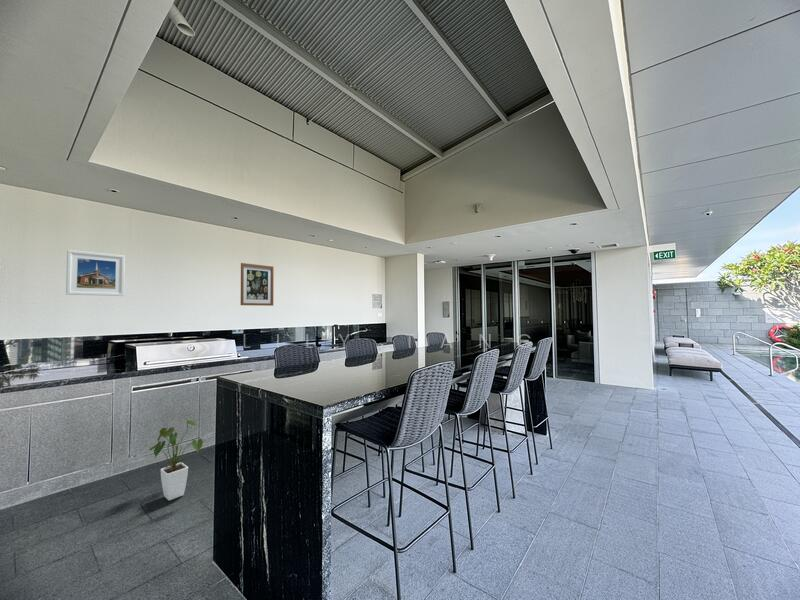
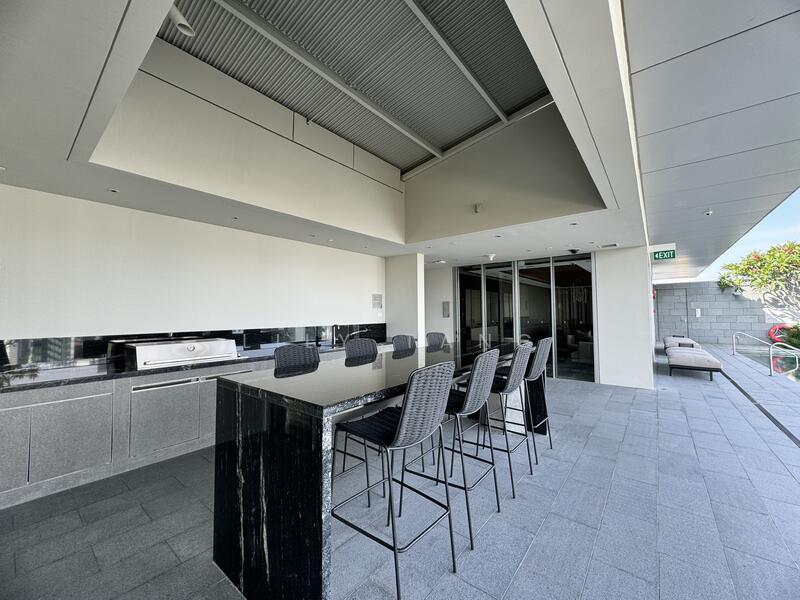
- house plant (179, 458)
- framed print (97, 274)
- wall art (257, 285)
